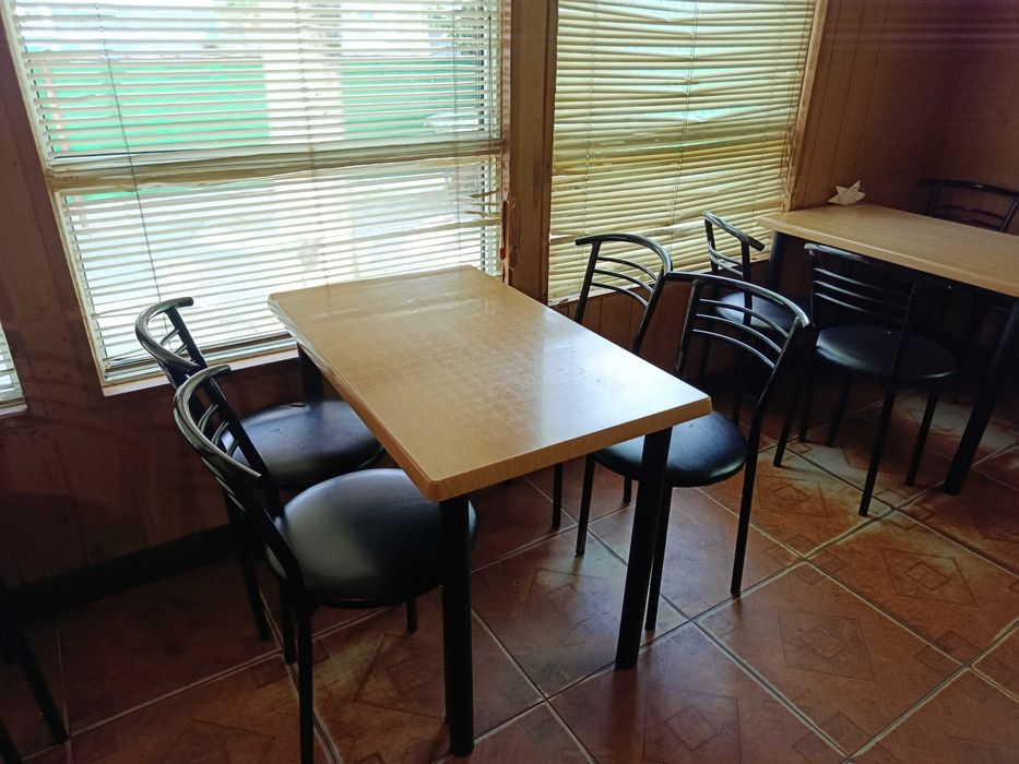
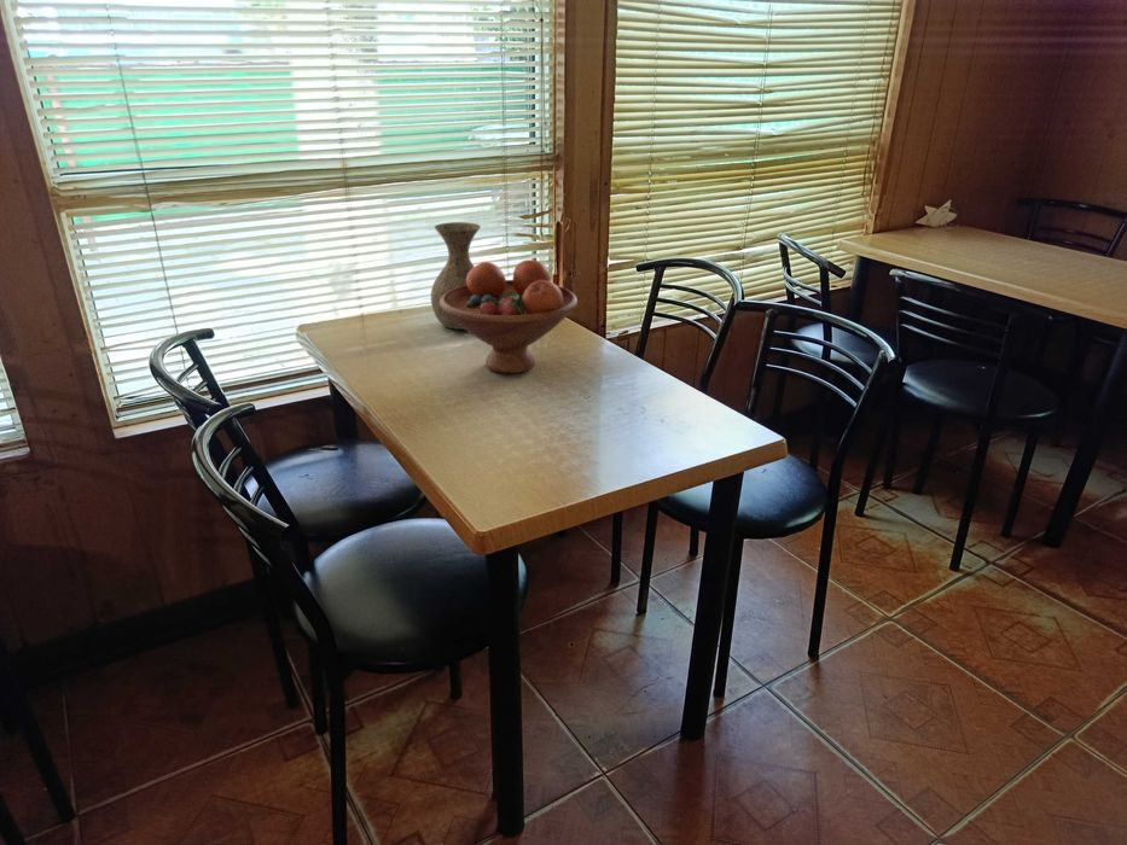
+ vase (459, 276)
+ fruit bowl (509, 319)
